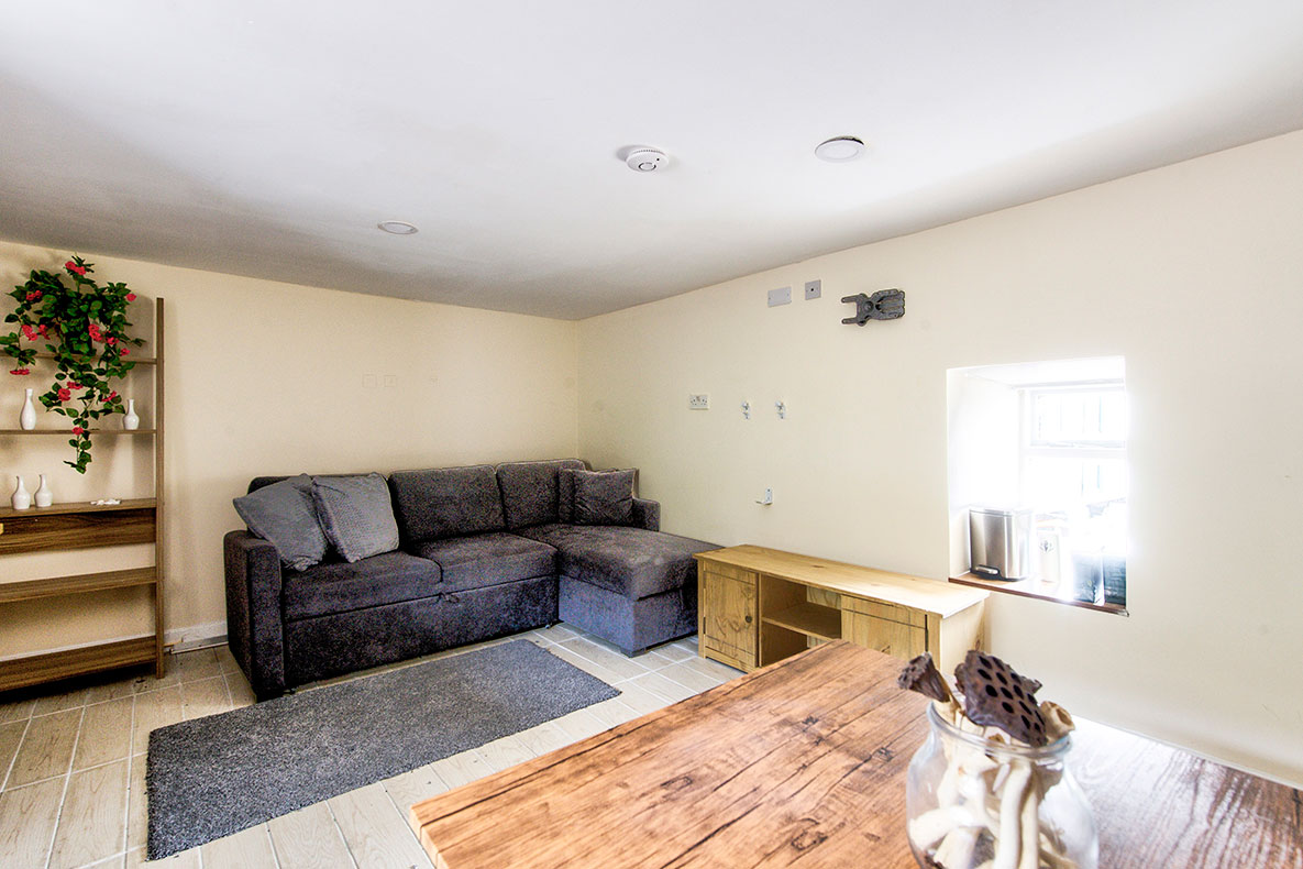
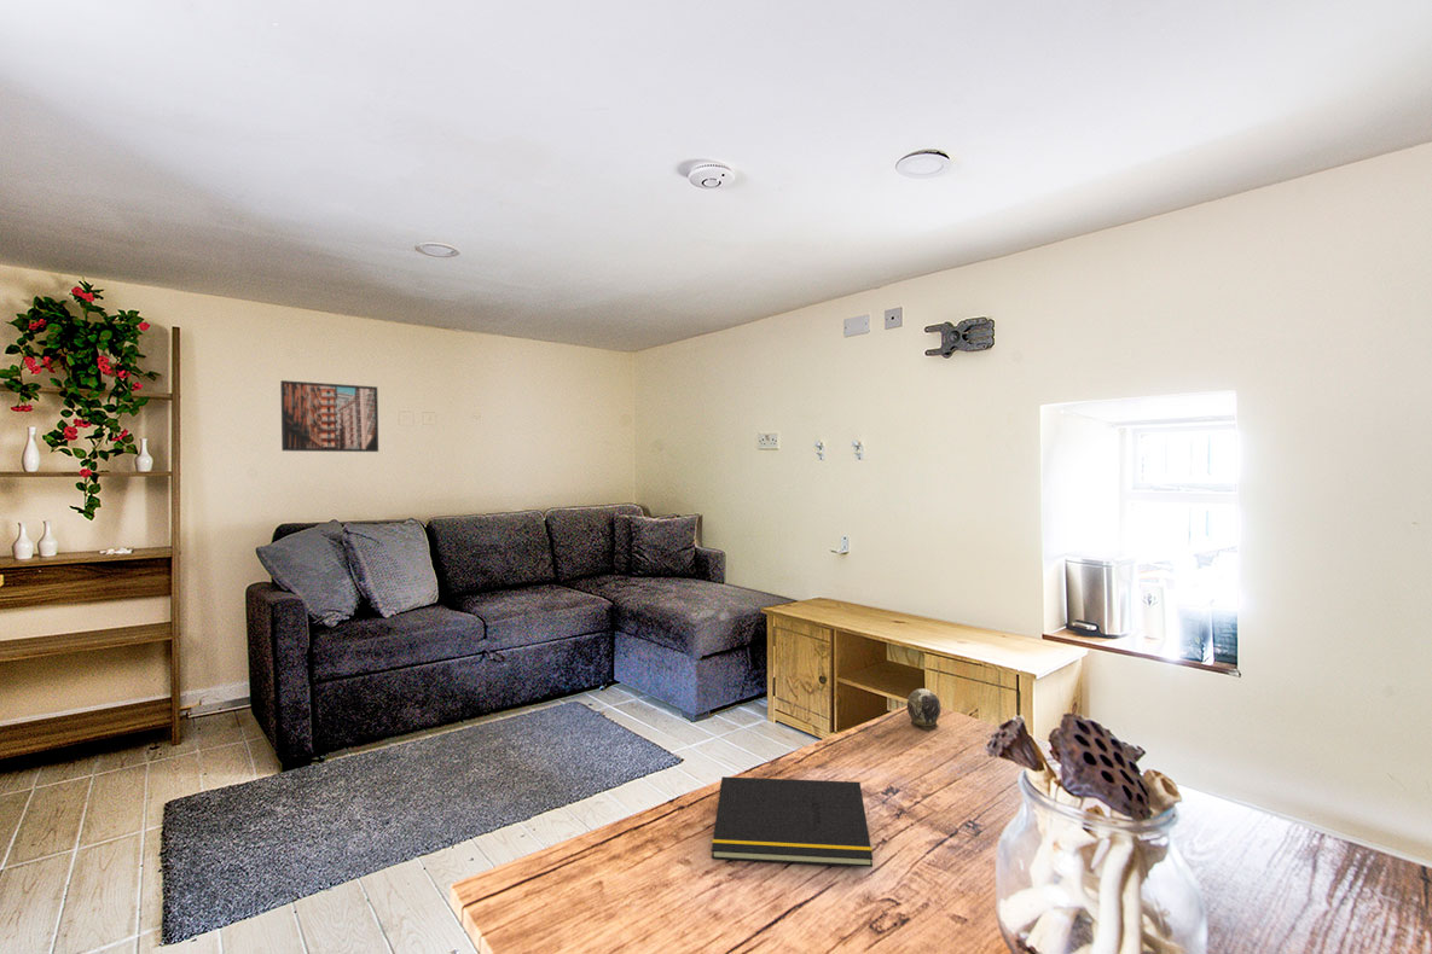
+ decorative egg (923, 706)
+ notepad (790, 818)
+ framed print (331, 417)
